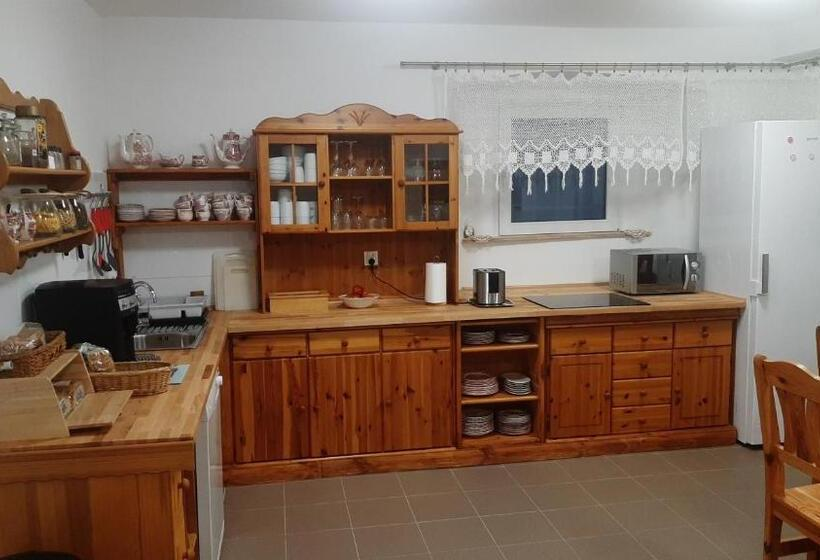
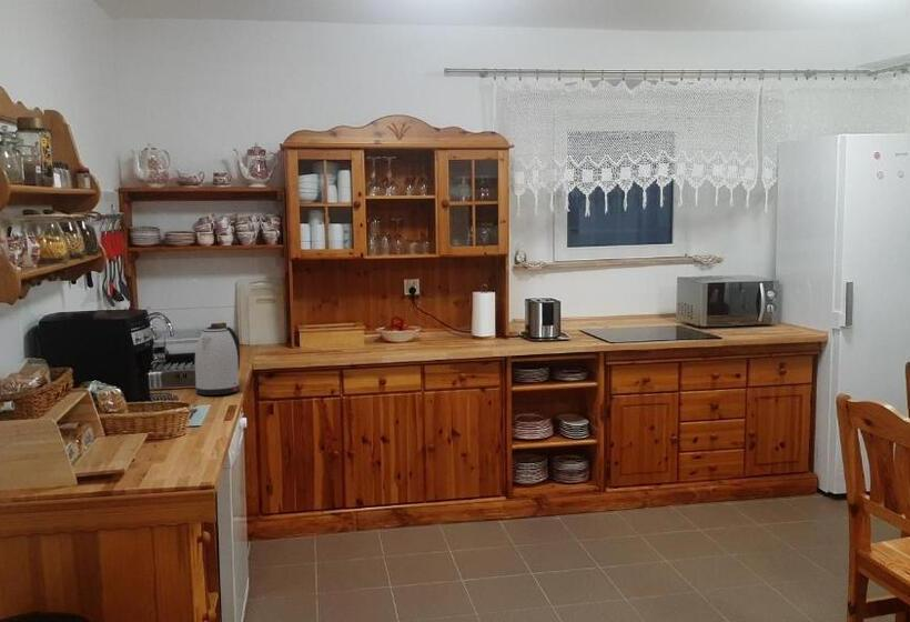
+ kettle (221, 358)
